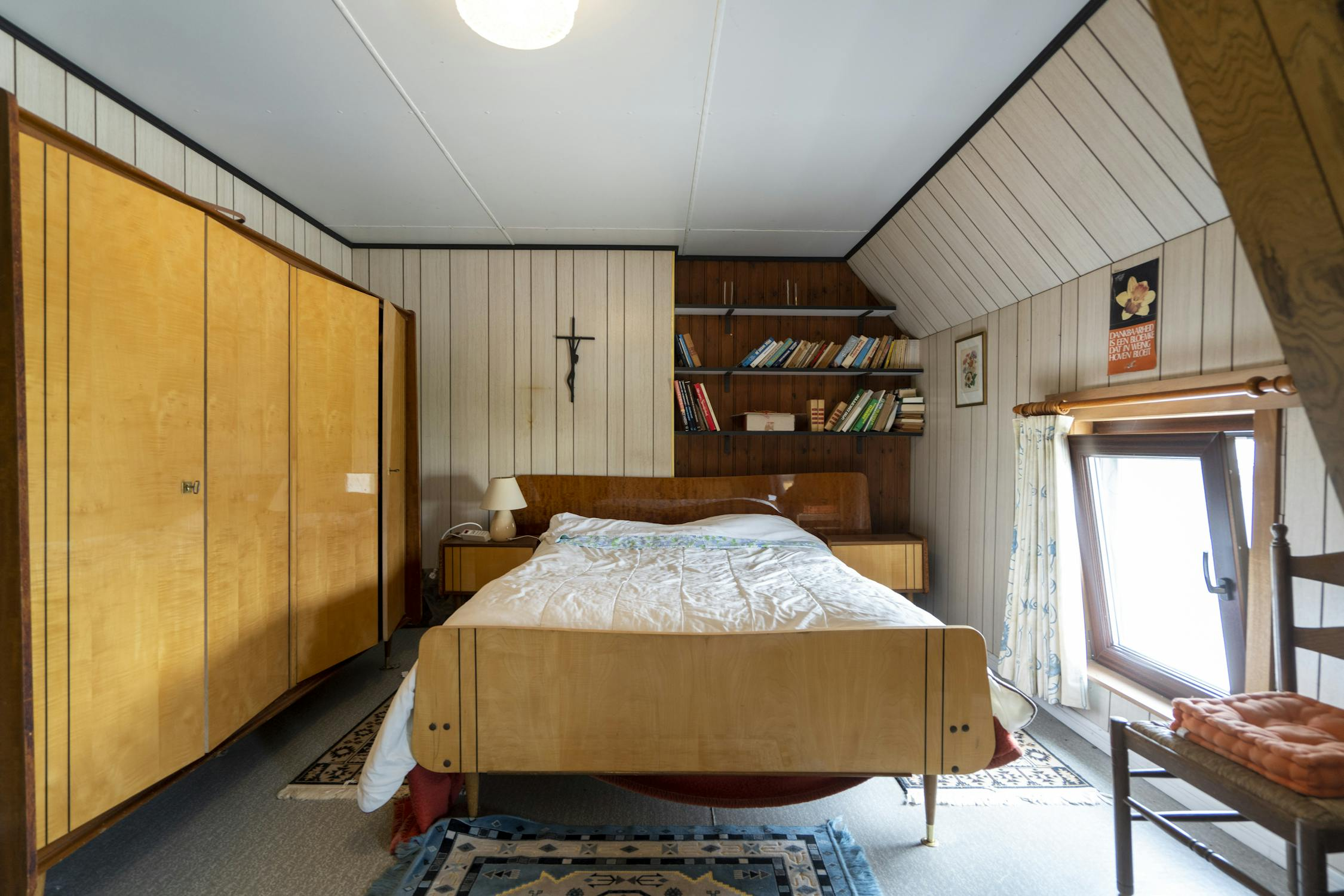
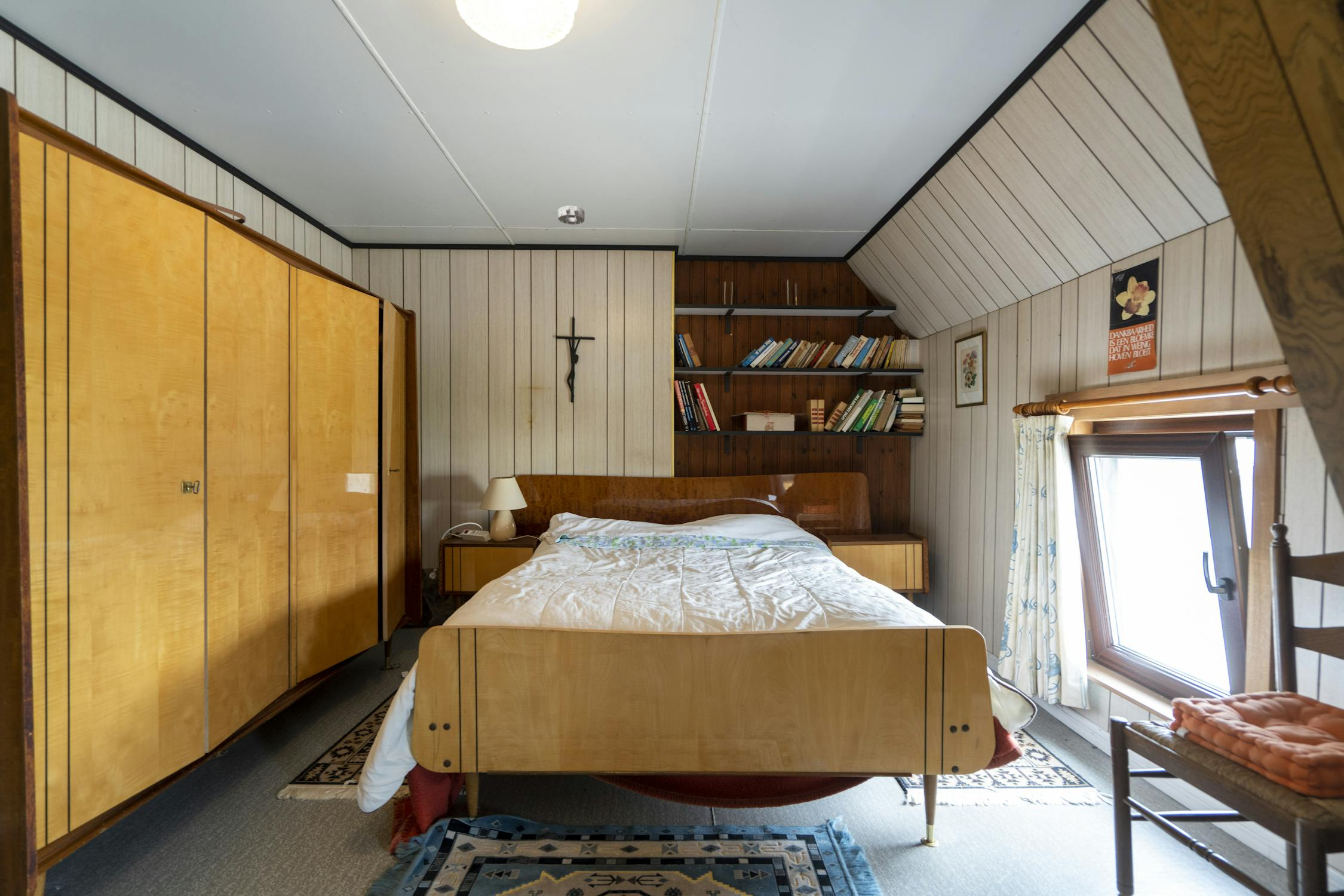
+ smoke detector (571, 214)
